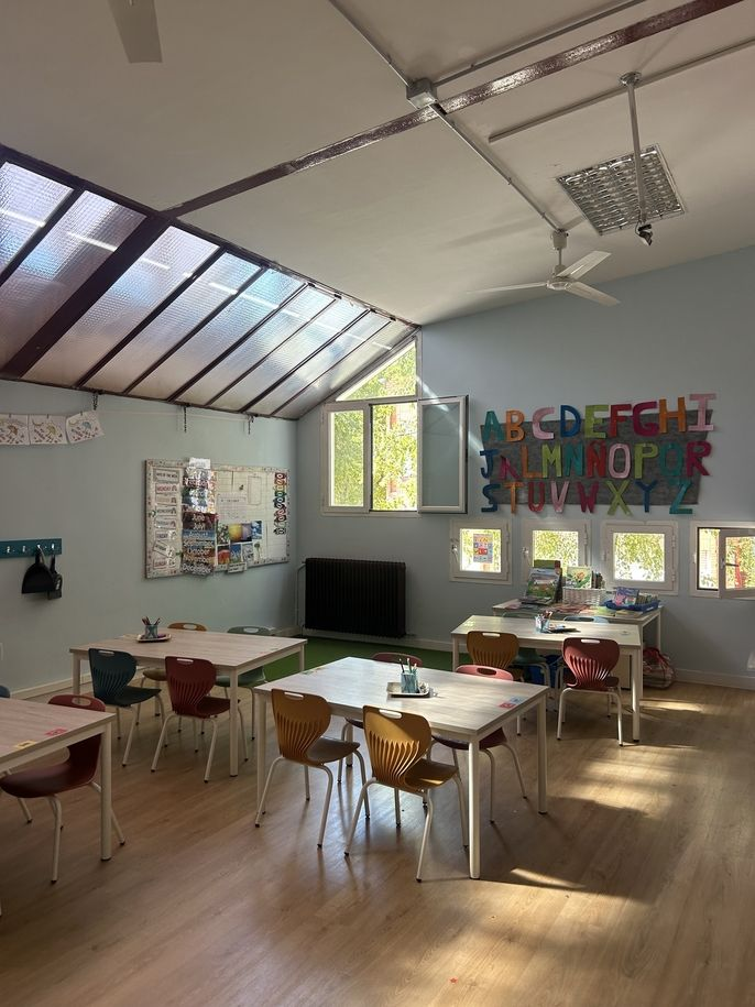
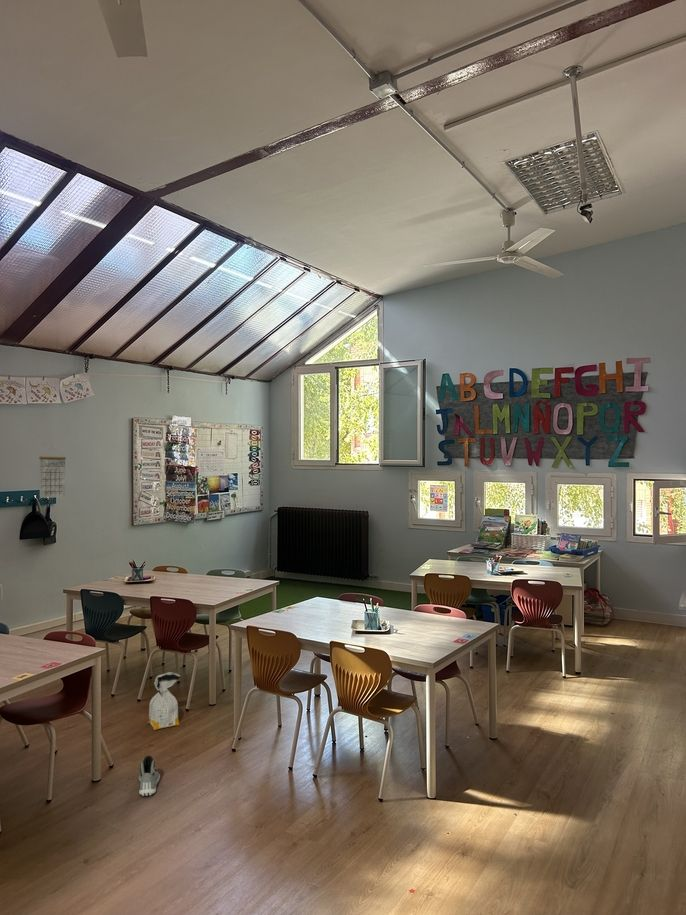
+ sneaker (149, 768)
+ calendar (52, 472)
+ bag (164, 697)
